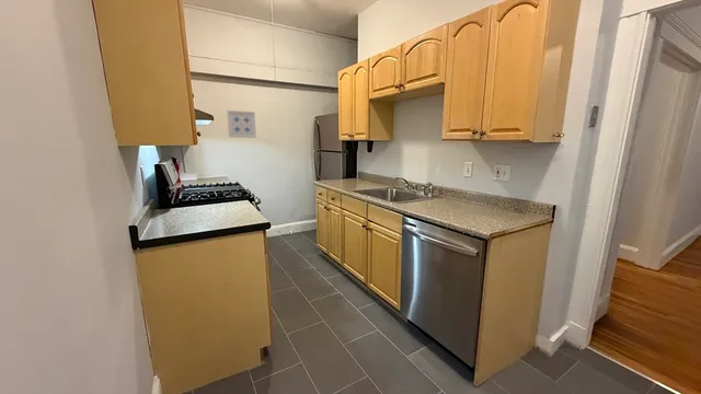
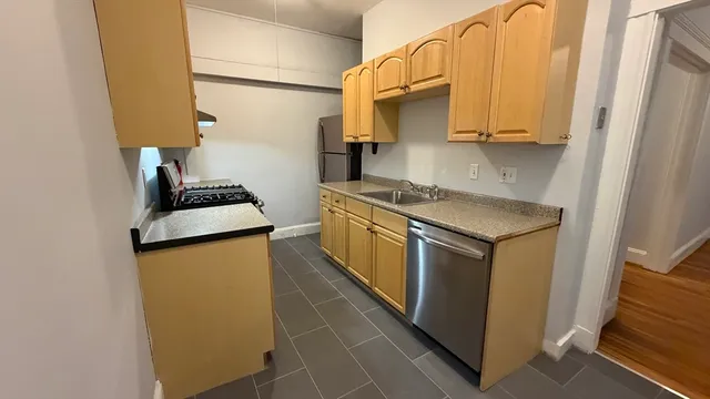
- wall art (241, 124)
